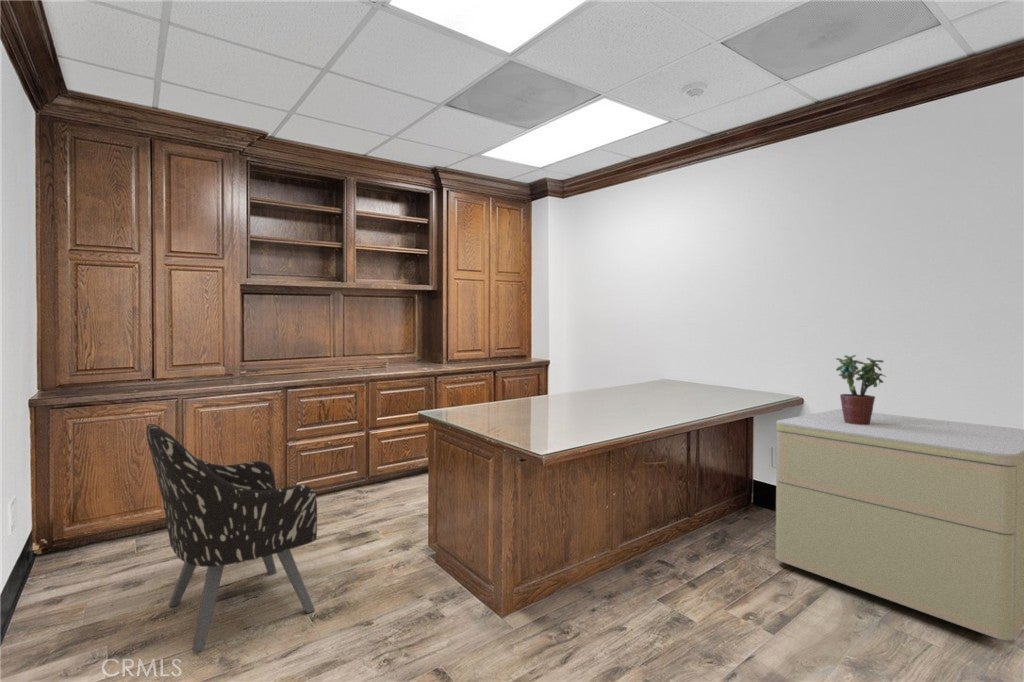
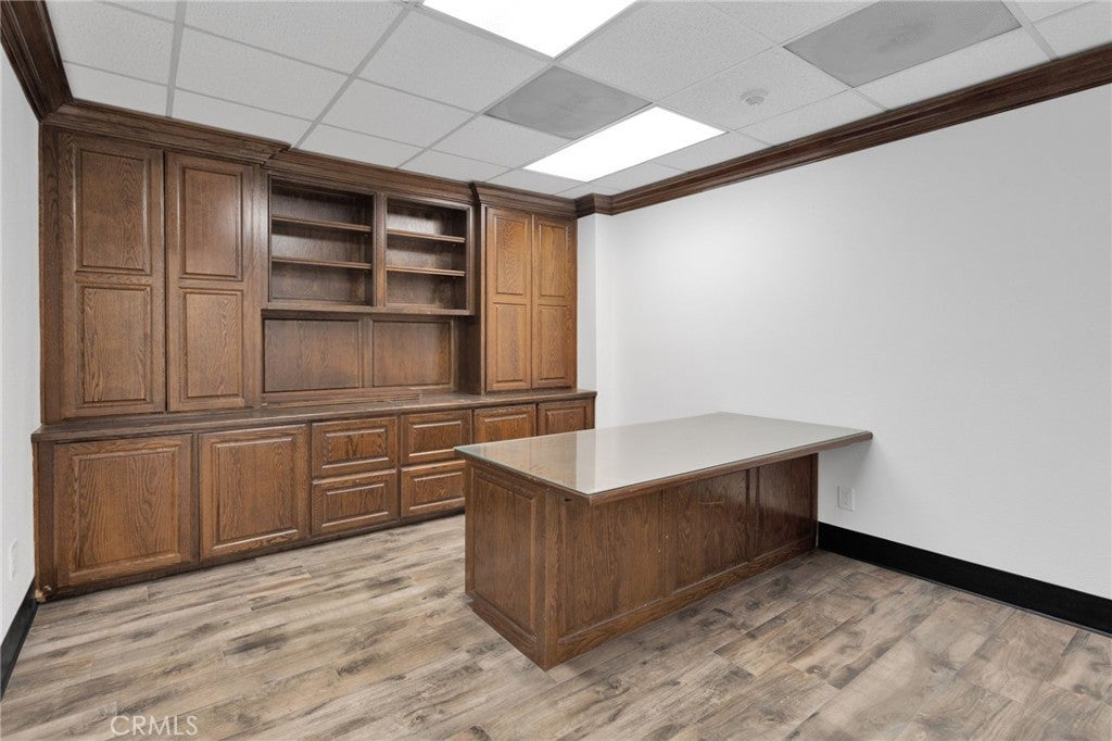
- nightstand (905, 502)
- potted plant (854, 388)
- armchair (228, 515)
